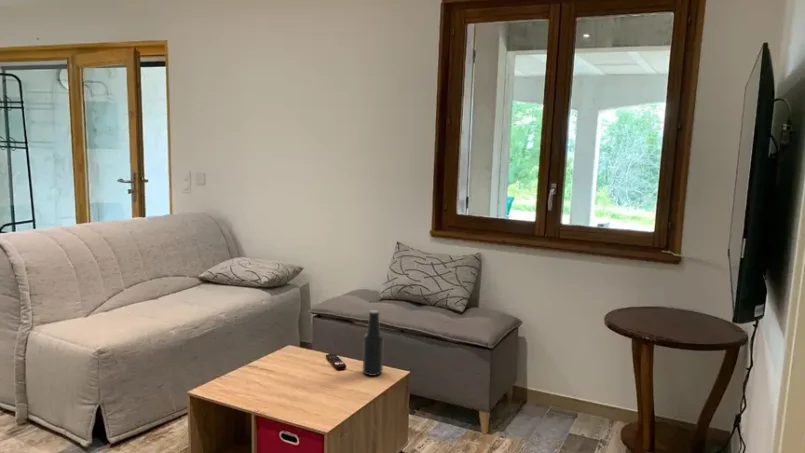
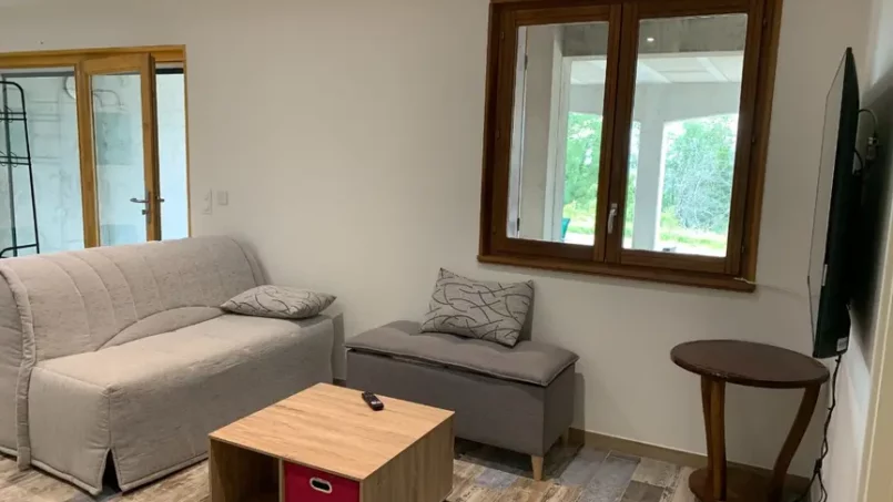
- beer bottle (373, 342)
